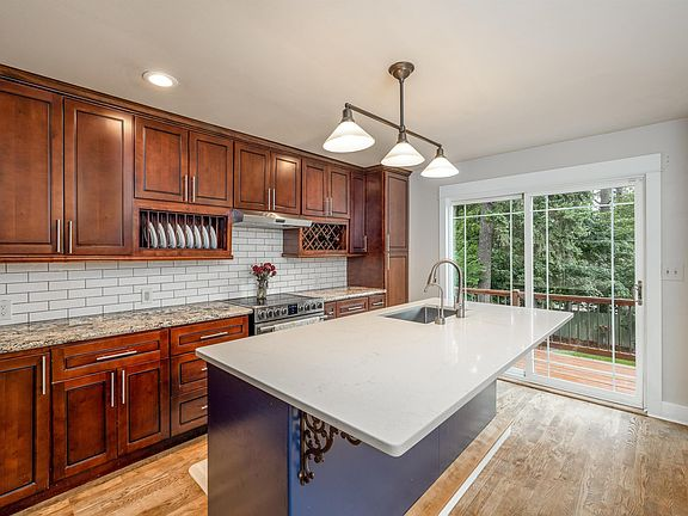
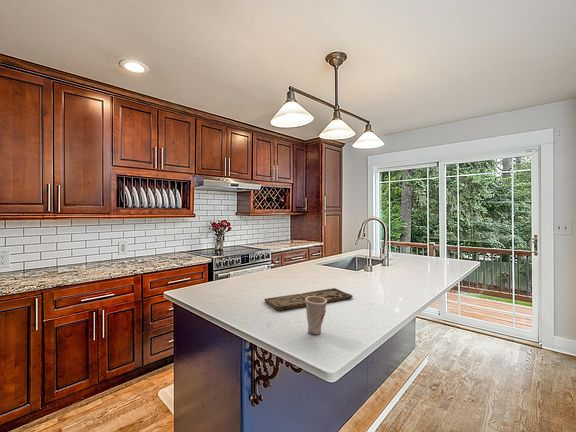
+ cutting board (307, 296)
+ cup (316, 315)
